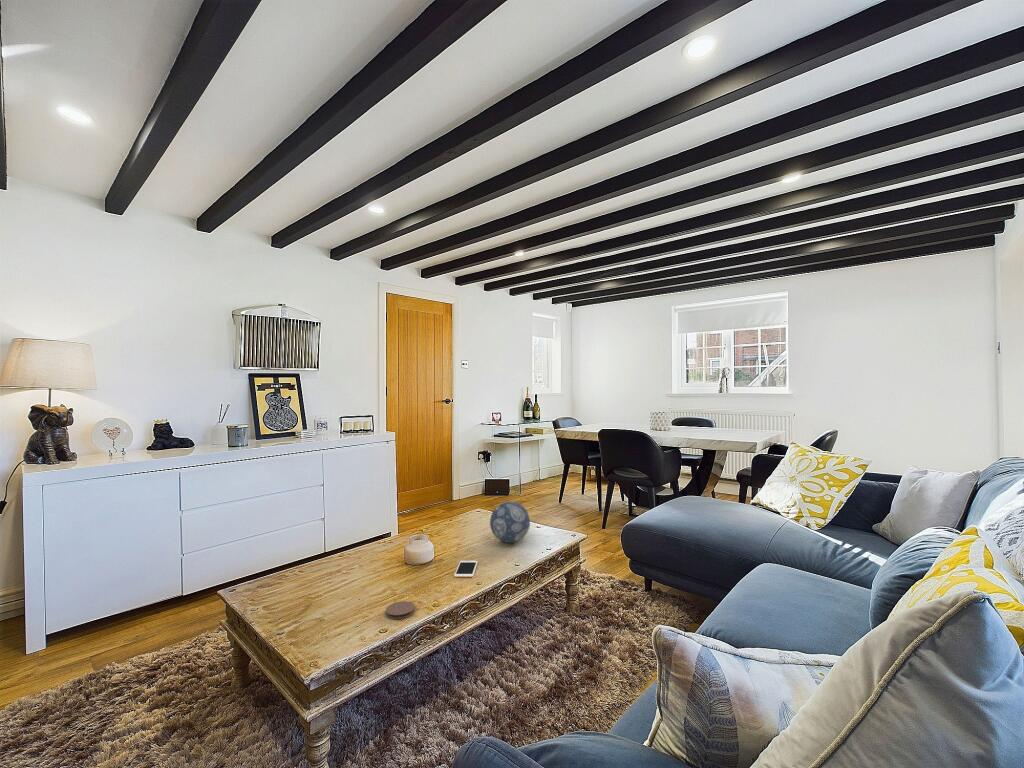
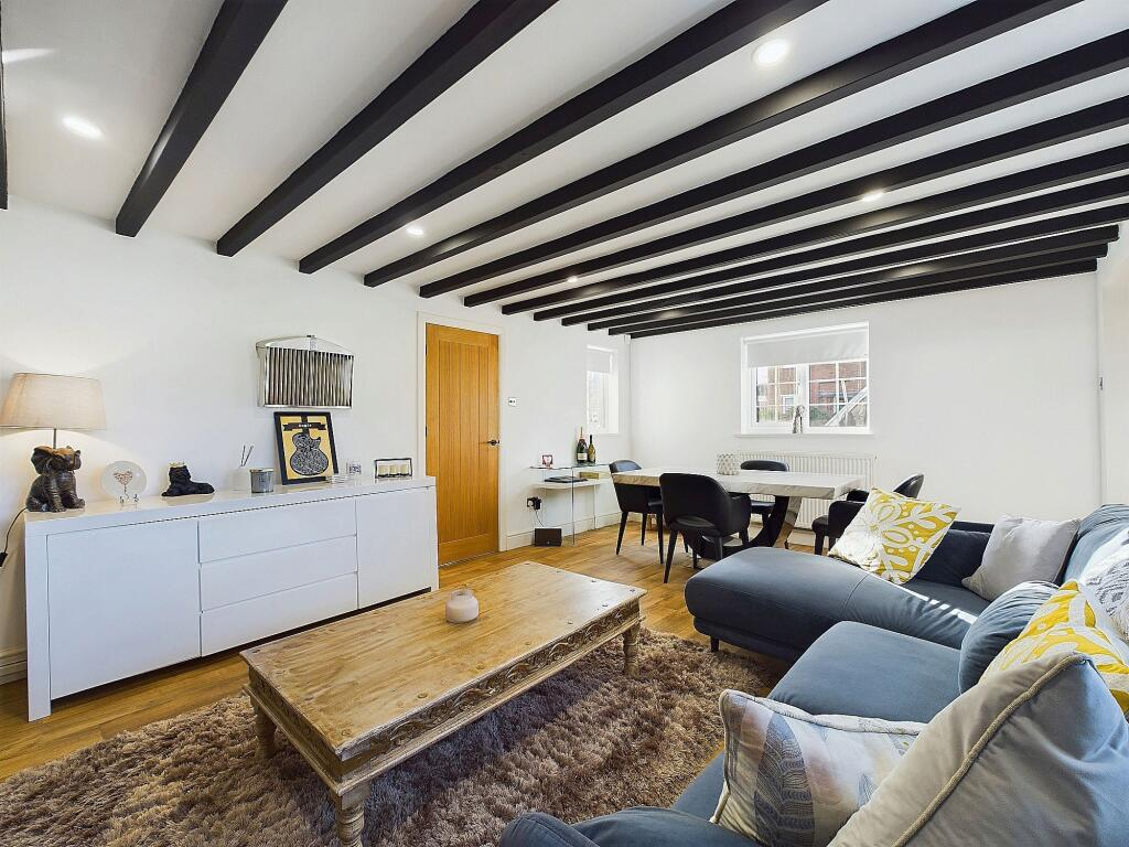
- decorative ball (510, 521)
- cell phone (466, 568)
- coaster (400, 609)
